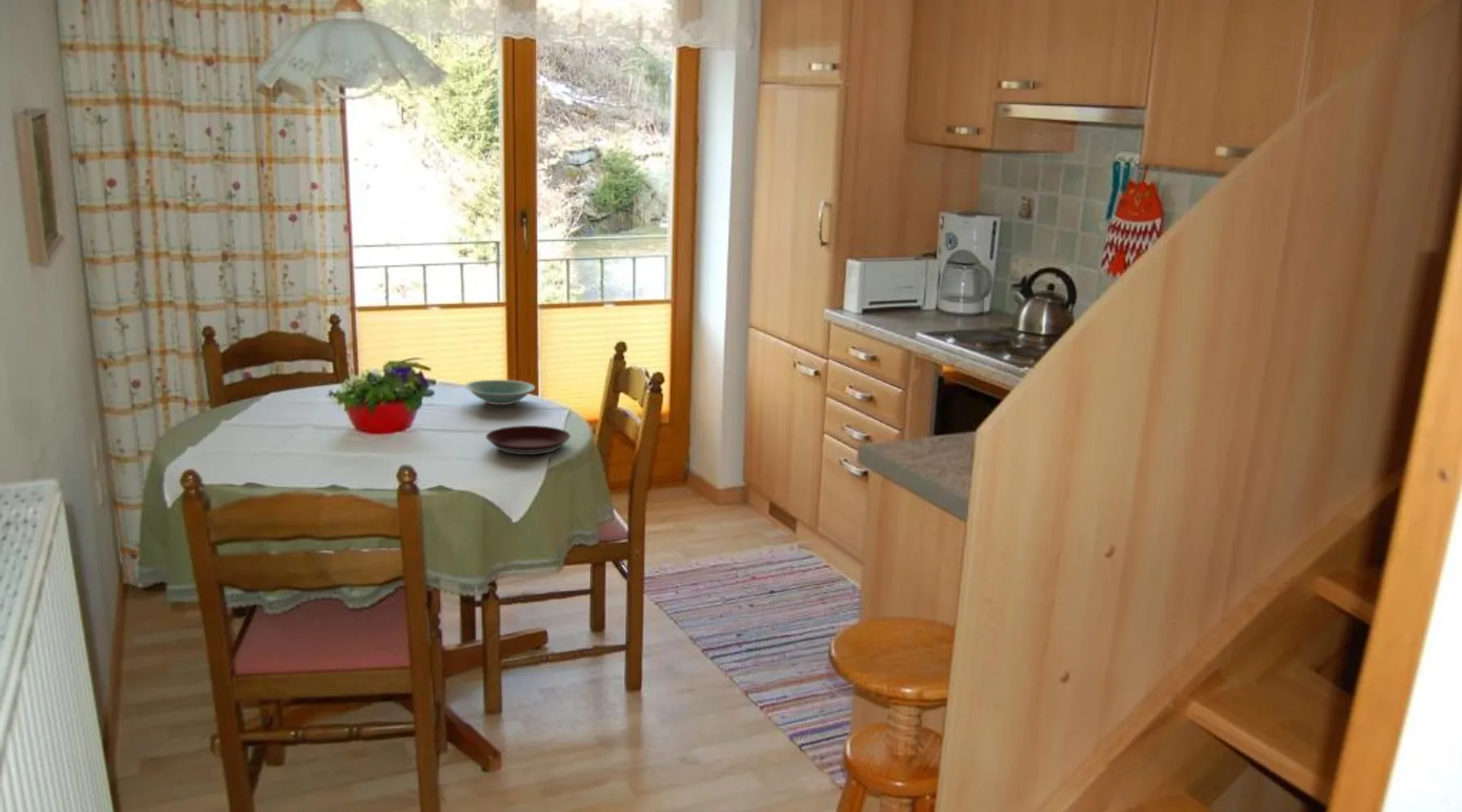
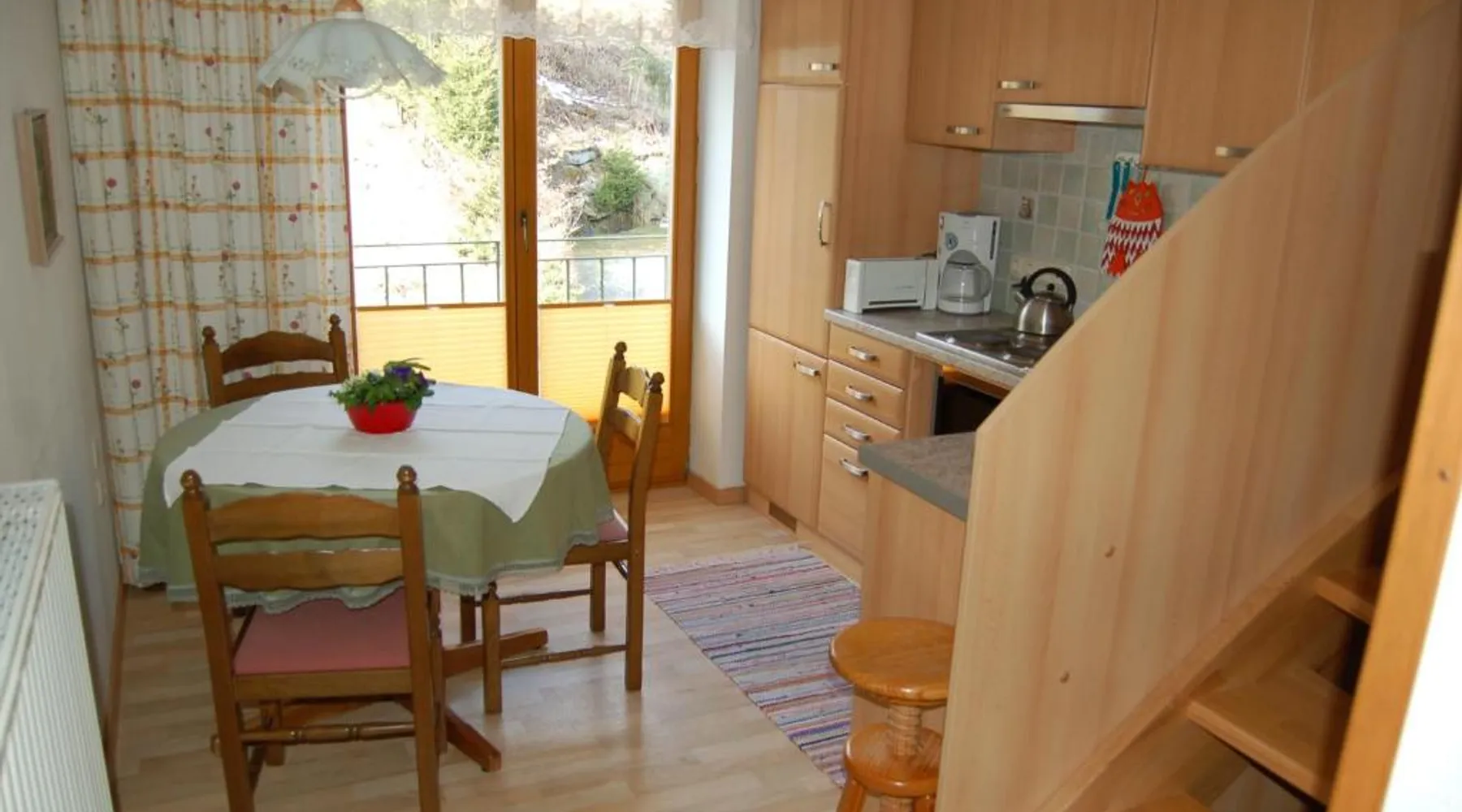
- bowl (500, 393)
- plate (528, 441)
